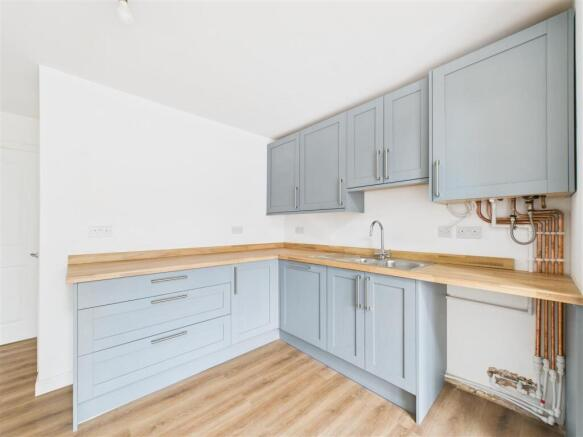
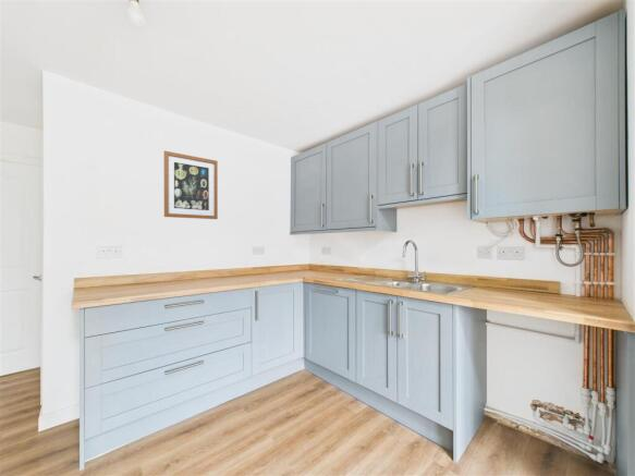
+ wall art (192, 186)
